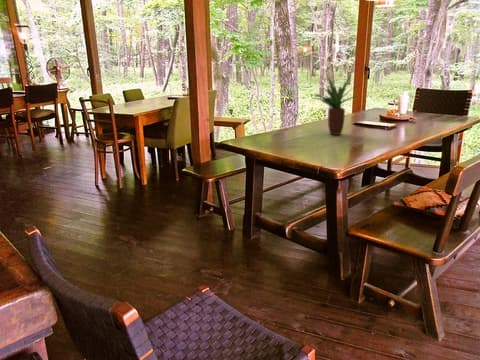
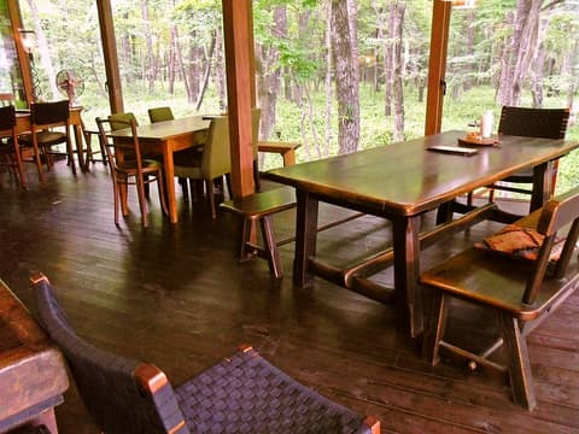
- potted plant (333, 104)
